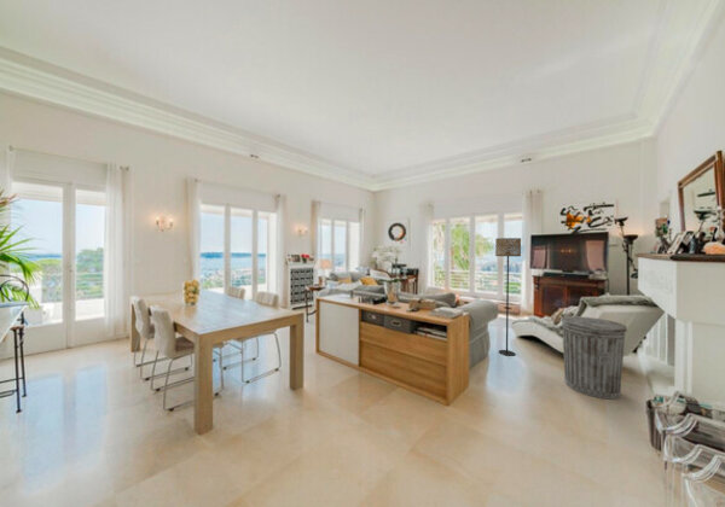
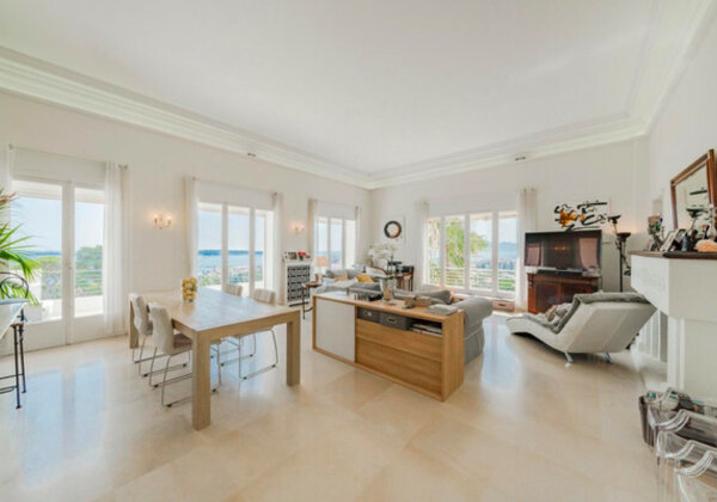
- trash can (591, 354)
- floor lamp (507, 296)
